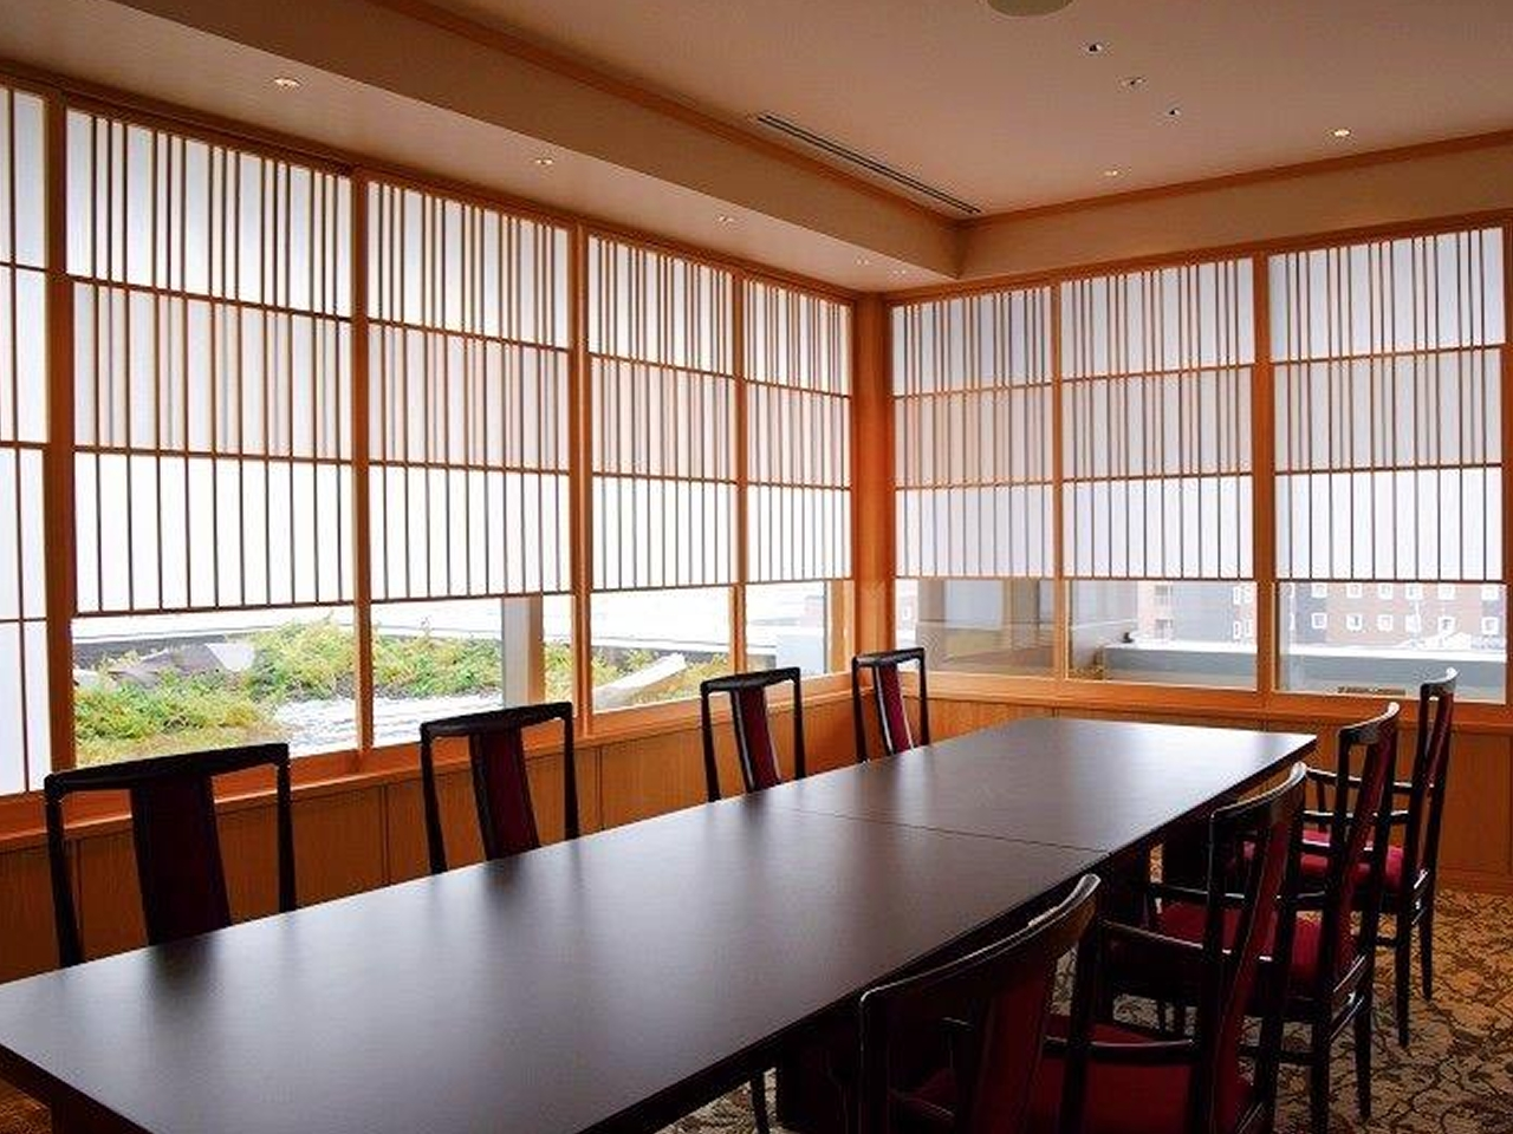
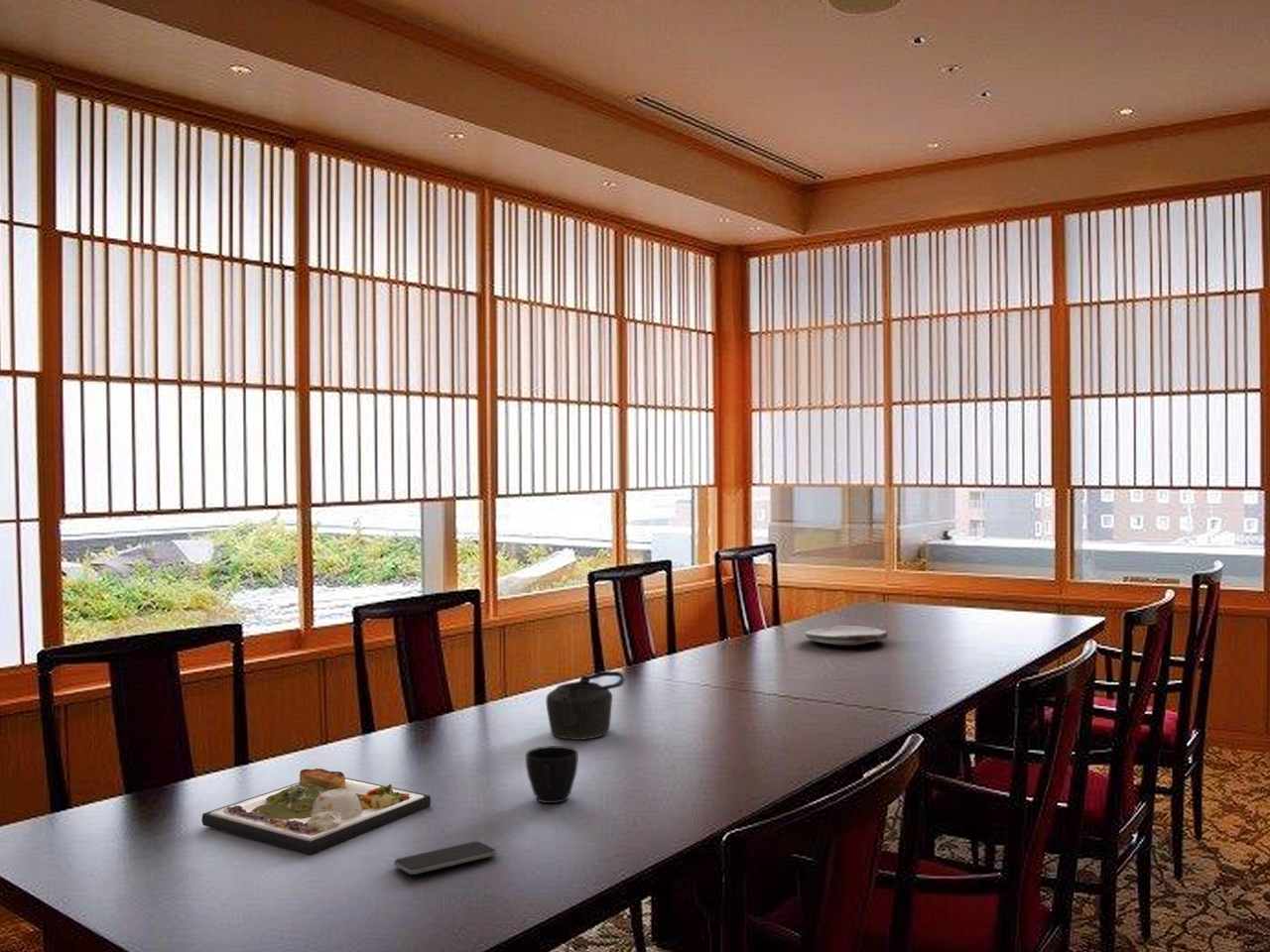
+ smartphone (445, 857)
+ cup (550, 775)
+ dinner plate (318, 801)
+ teapot (581, 706)
+ plate (845, 635)
